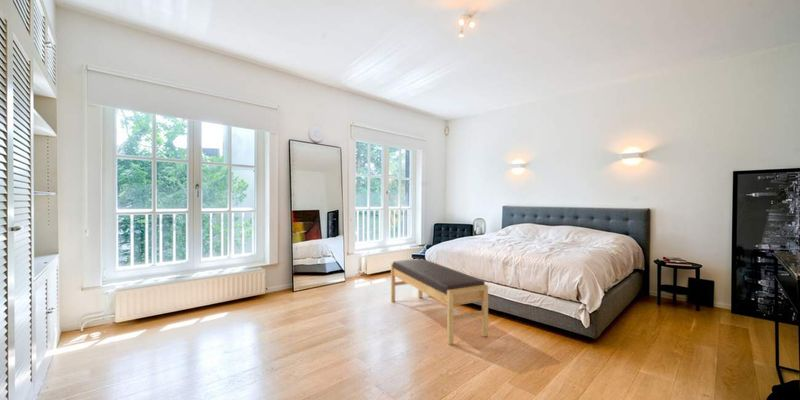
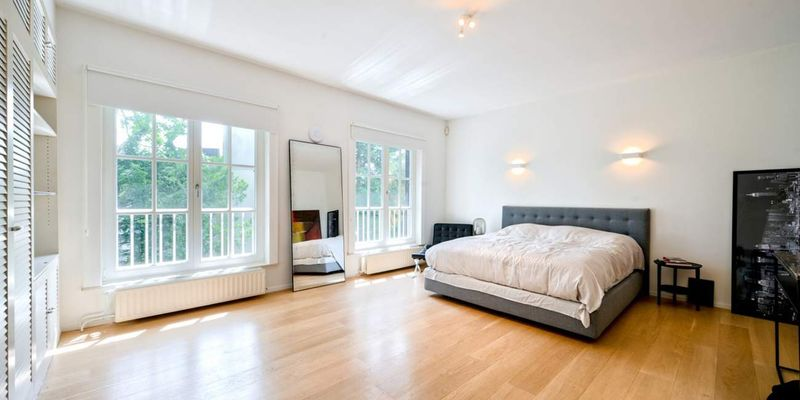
- bench (432, 292)
